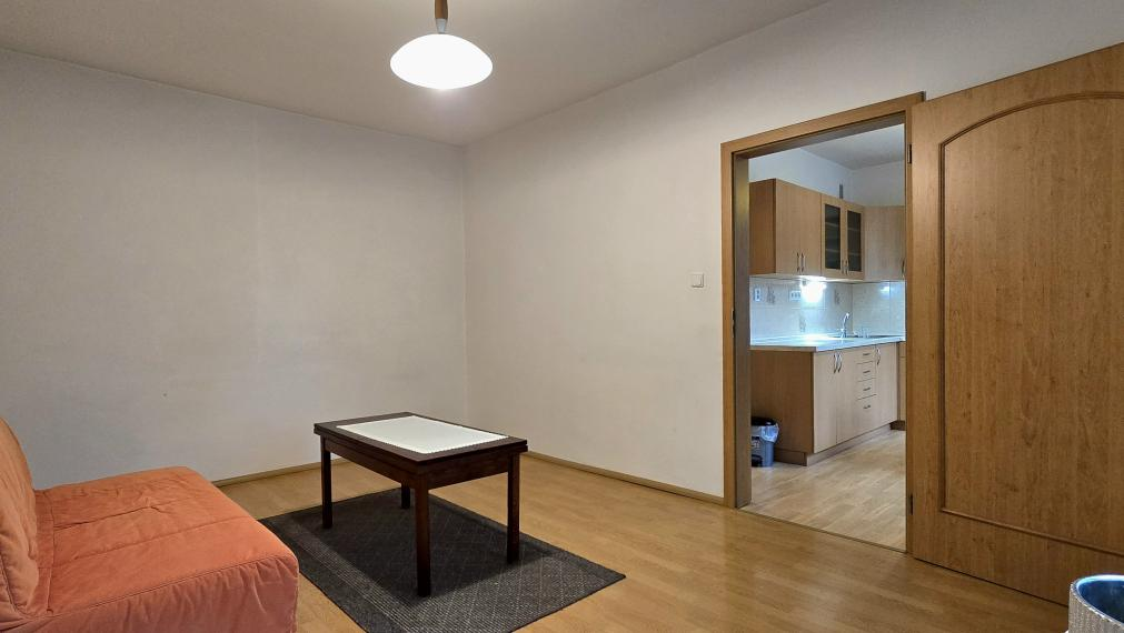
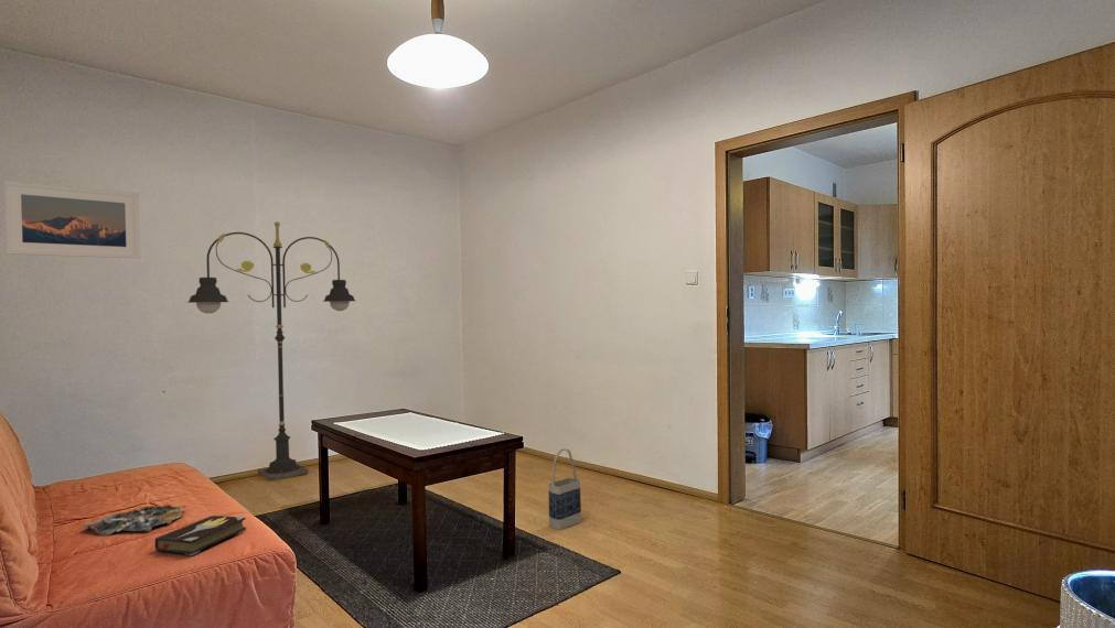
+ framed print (75, 221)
+ magazine (139, 518)
+ bag (564, 486)
+ hardback book (202, 532)
+ floor lamp (279, 348)
